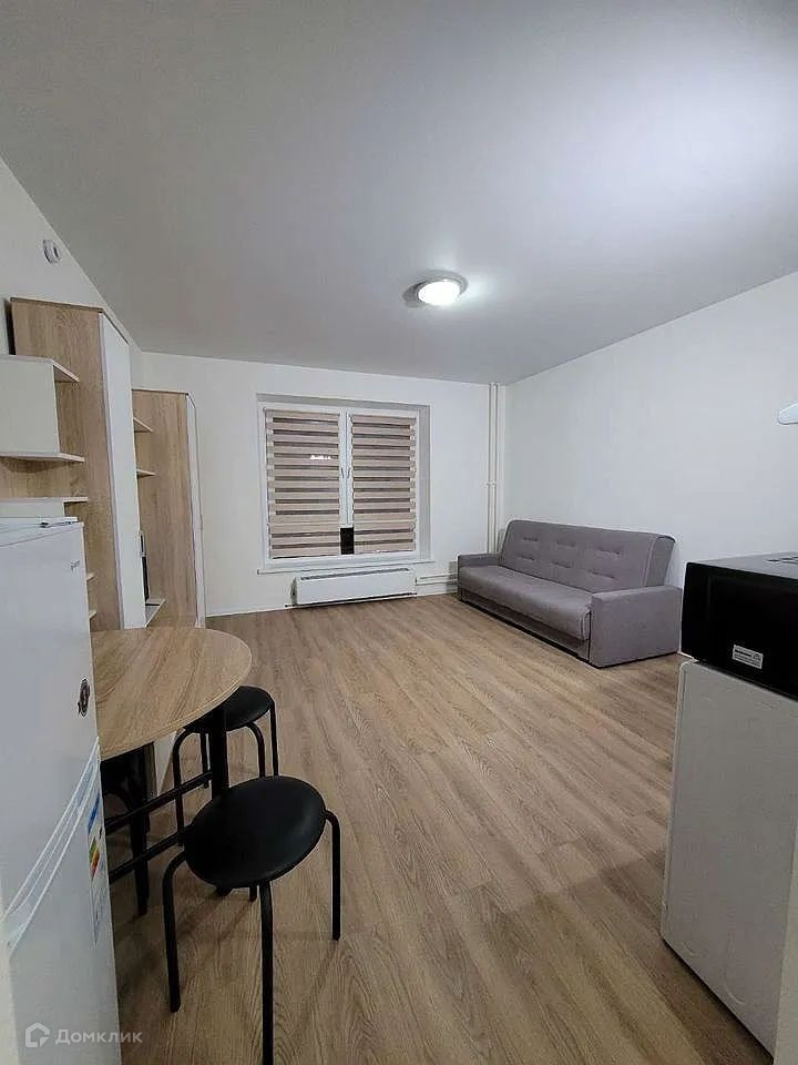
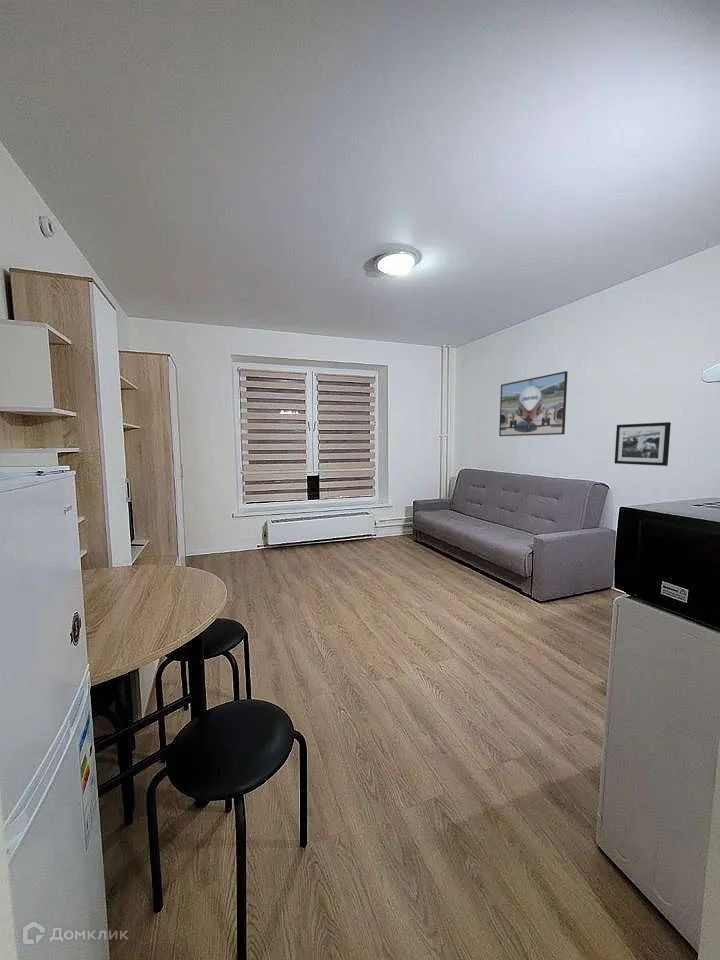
+ picture frame (640, 444)
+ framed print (529, 407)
